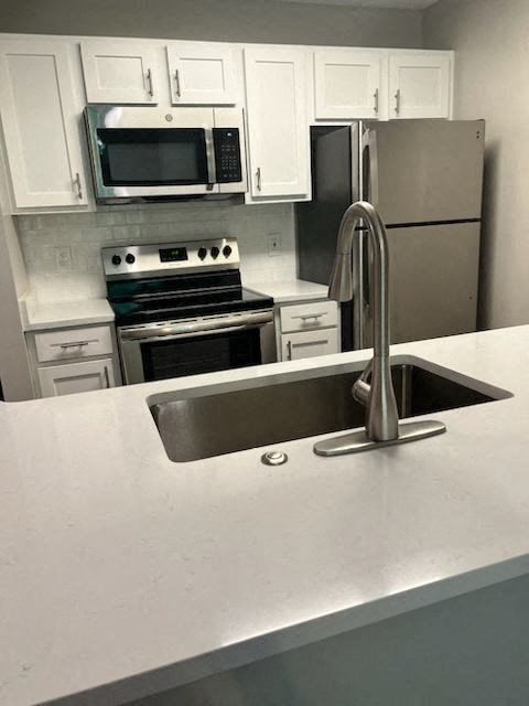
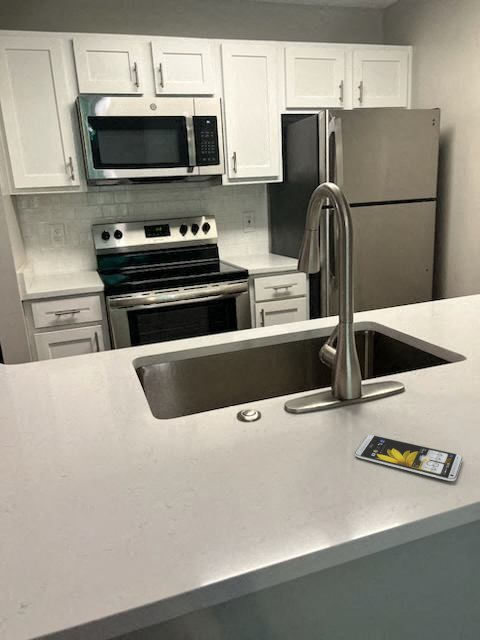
+ smartphone (407, 456)
